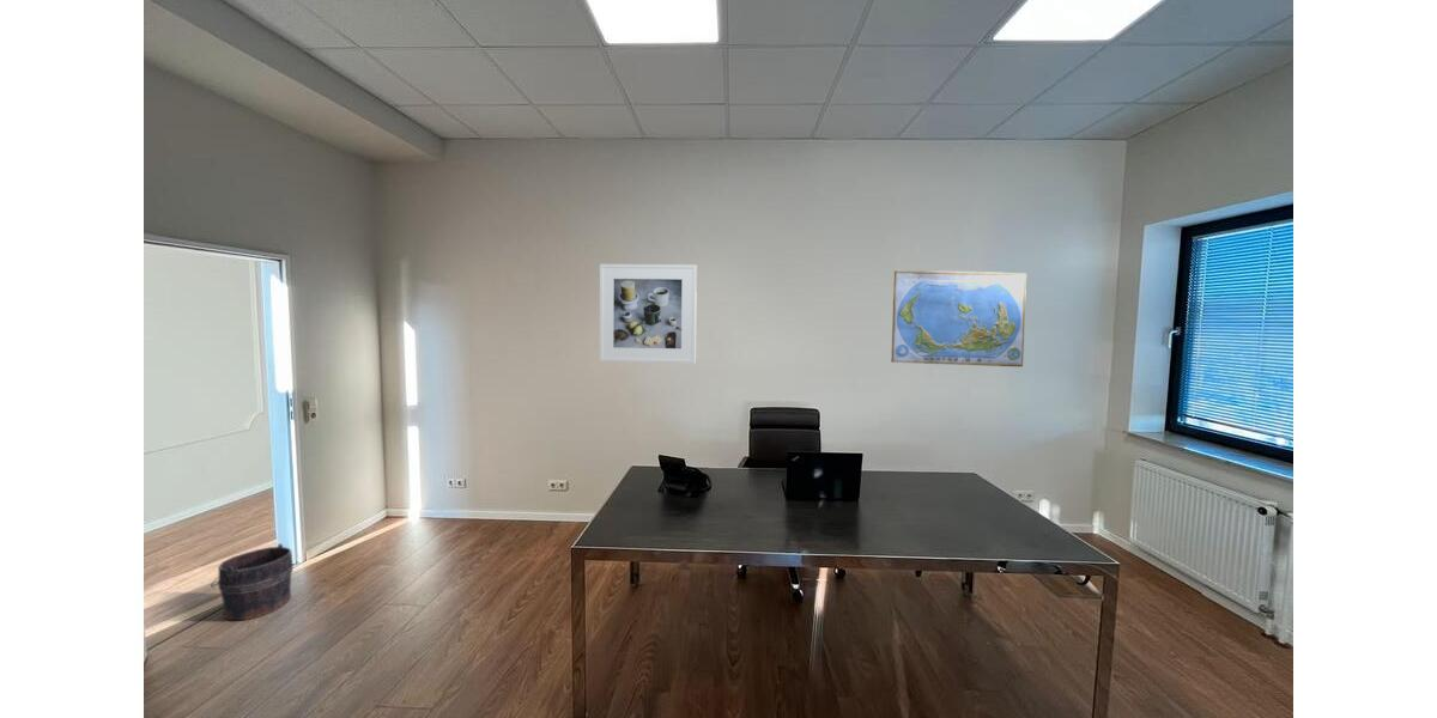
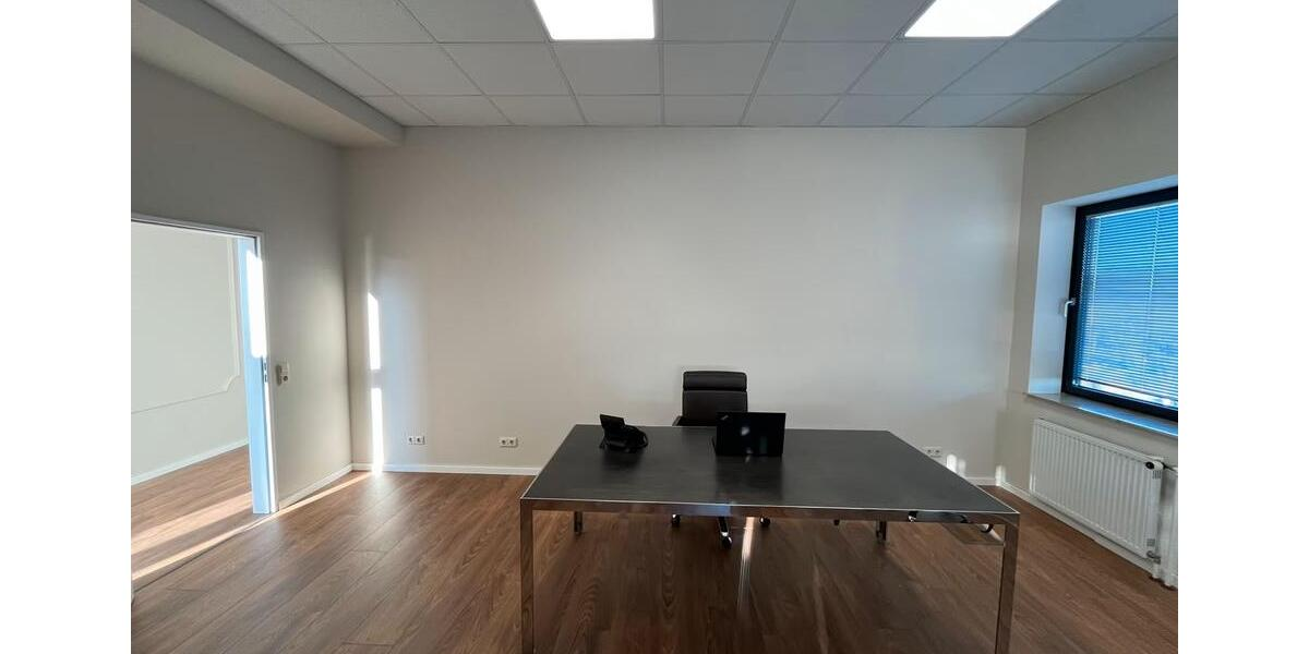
- world map (958, 318)
- bucket (256, 580)
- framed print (647, 314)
